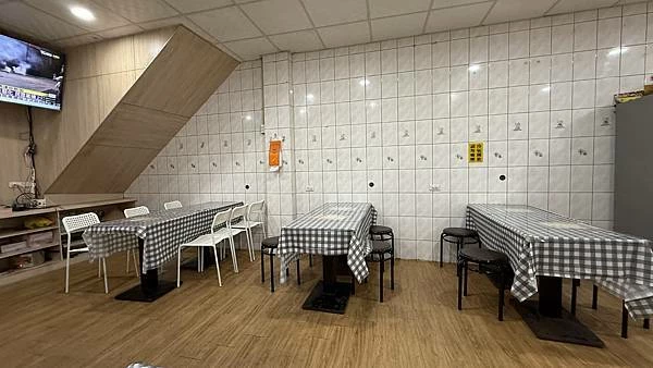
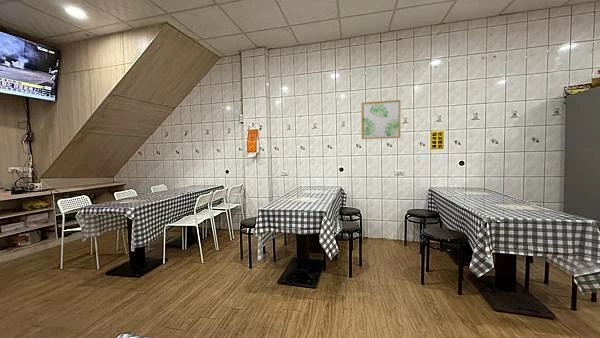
+ wall art (380, 120)
